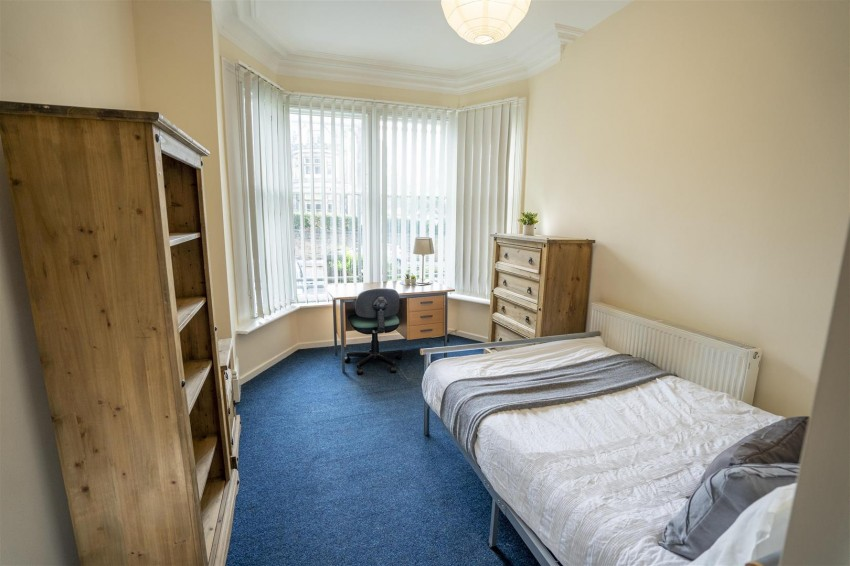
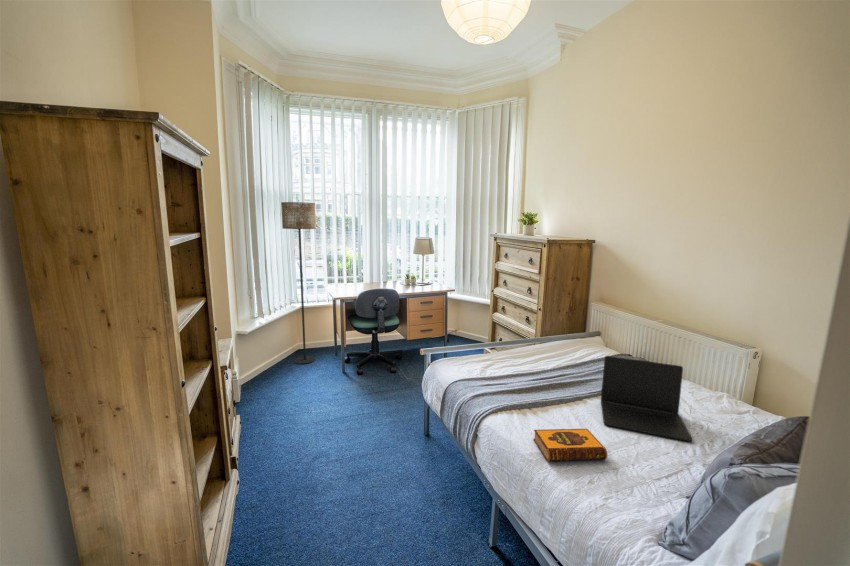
+ hardback book (568, 444)
+ floor lamp (301, 284)
+ laptop (644, 395)
